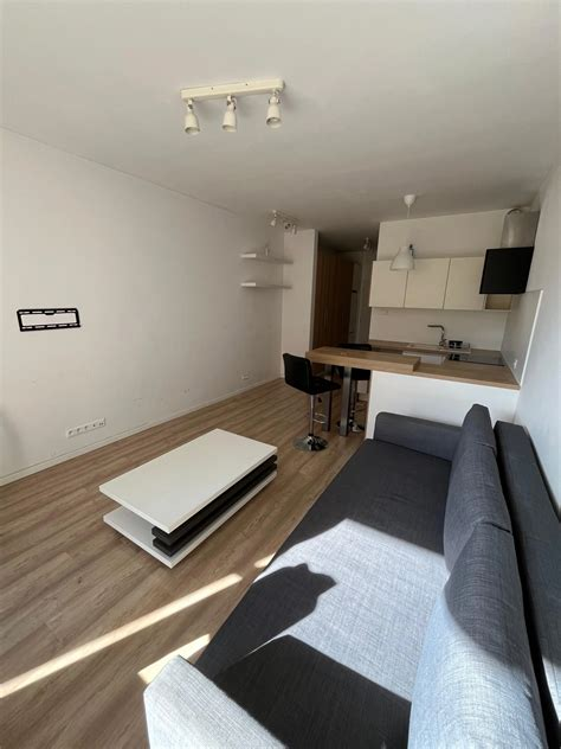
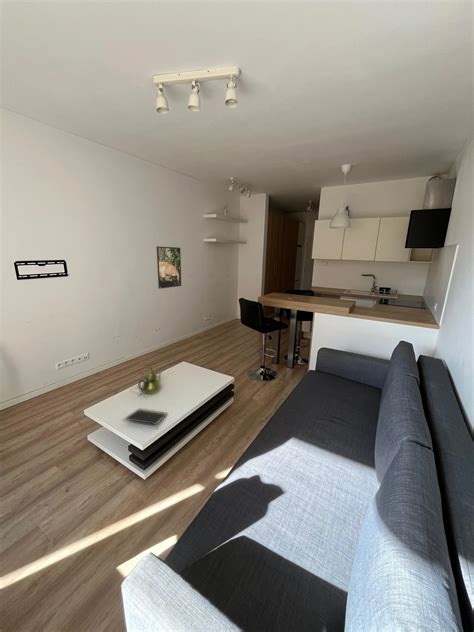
+ teapot (150, 378)
+ notepad (147, 416)
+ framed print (169, 267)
